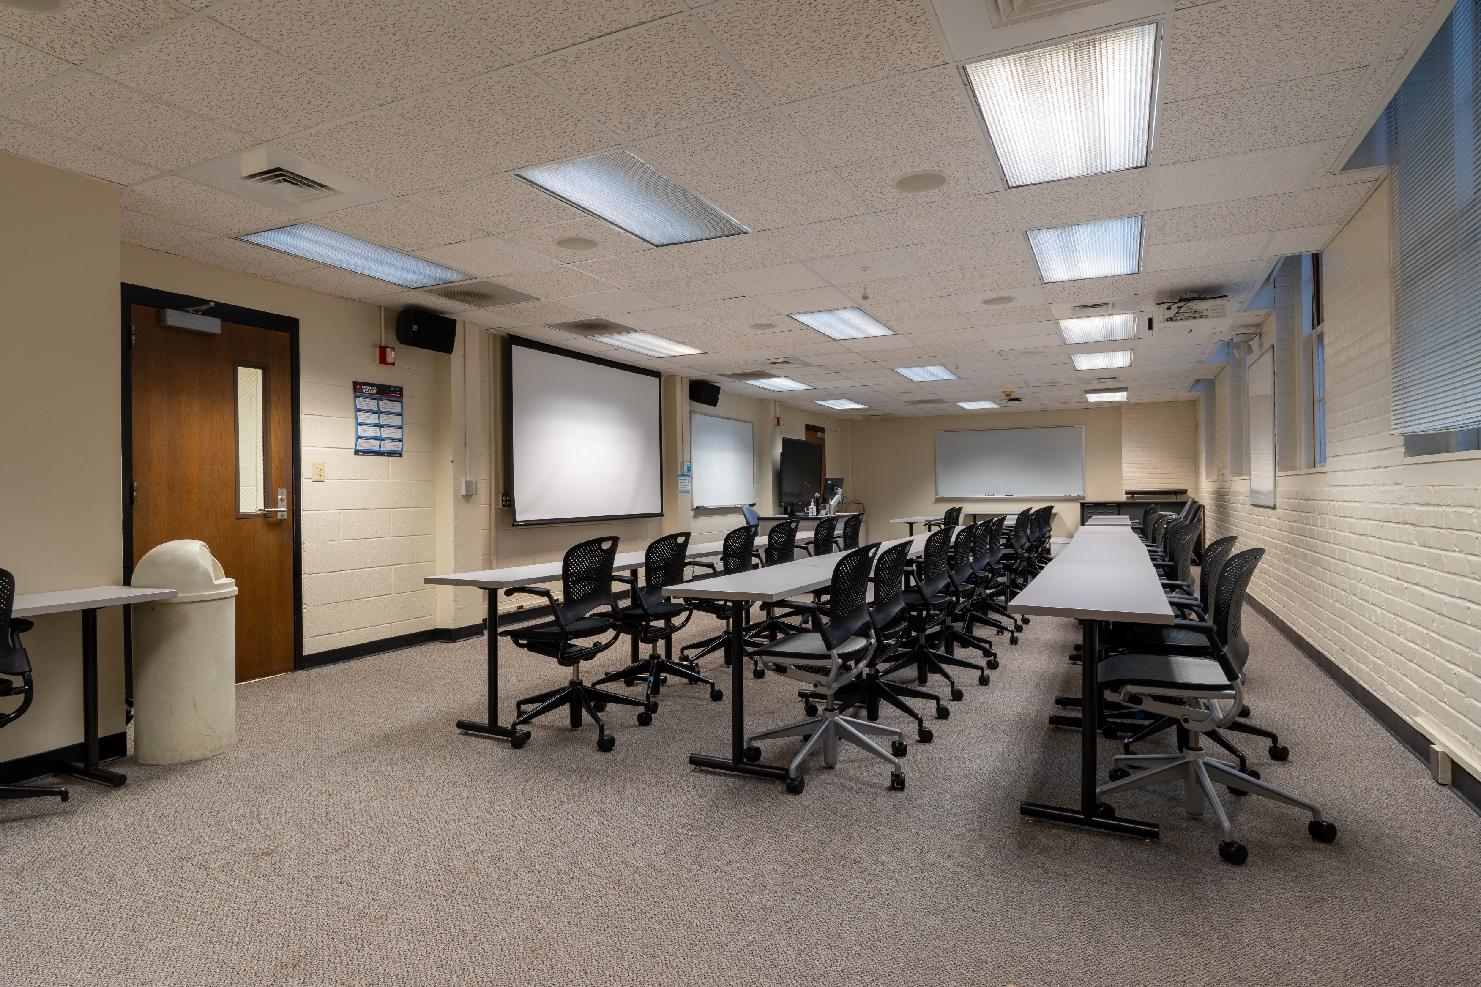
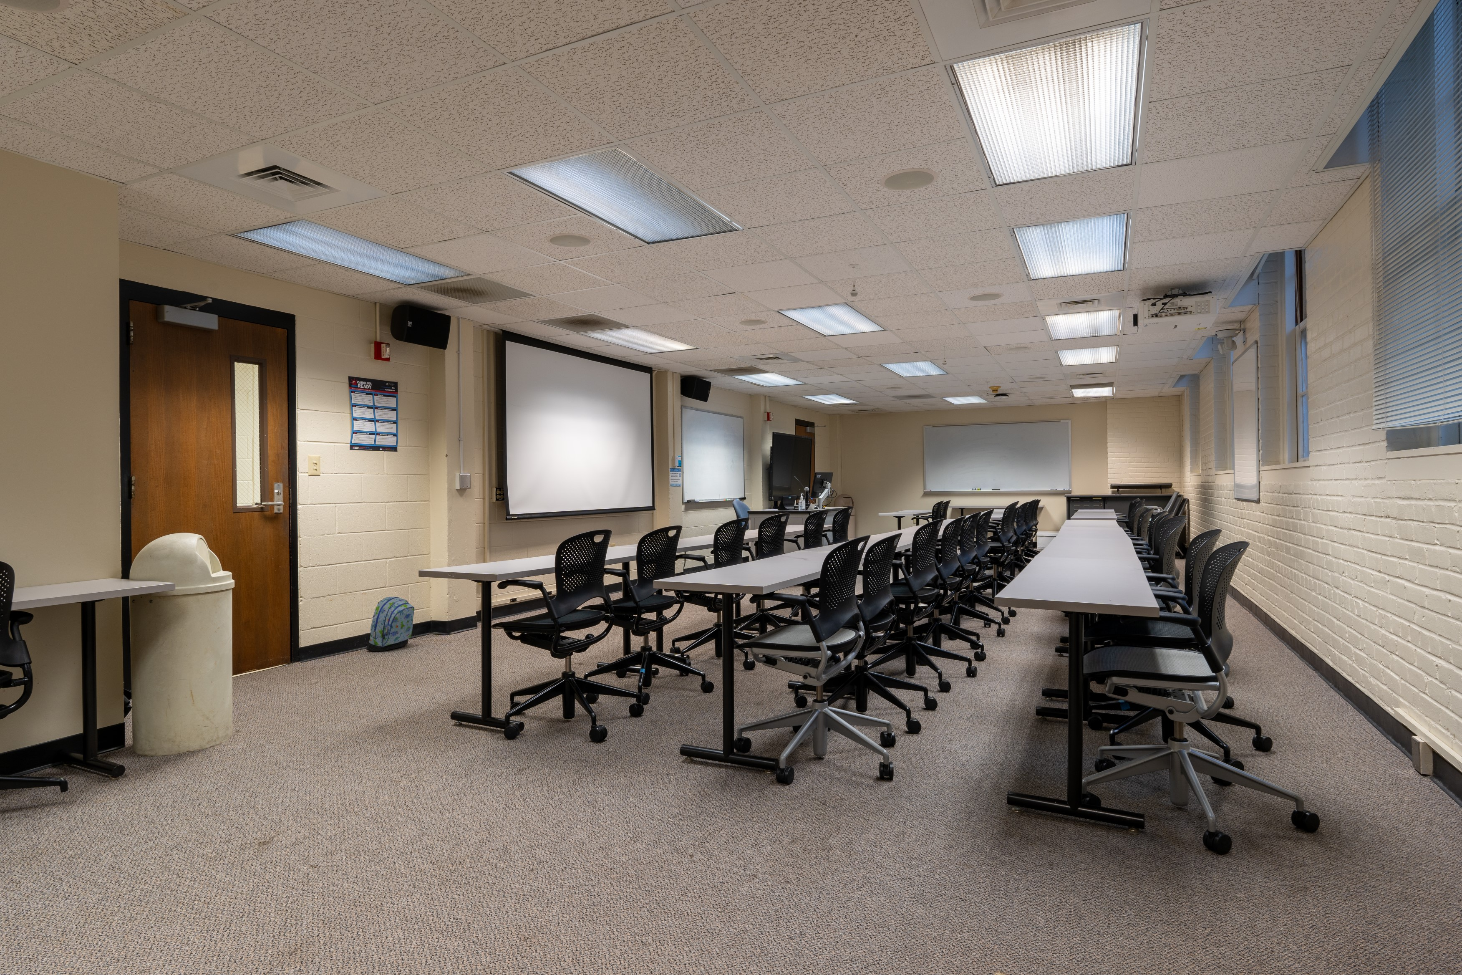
+ backpack (393, 622)
